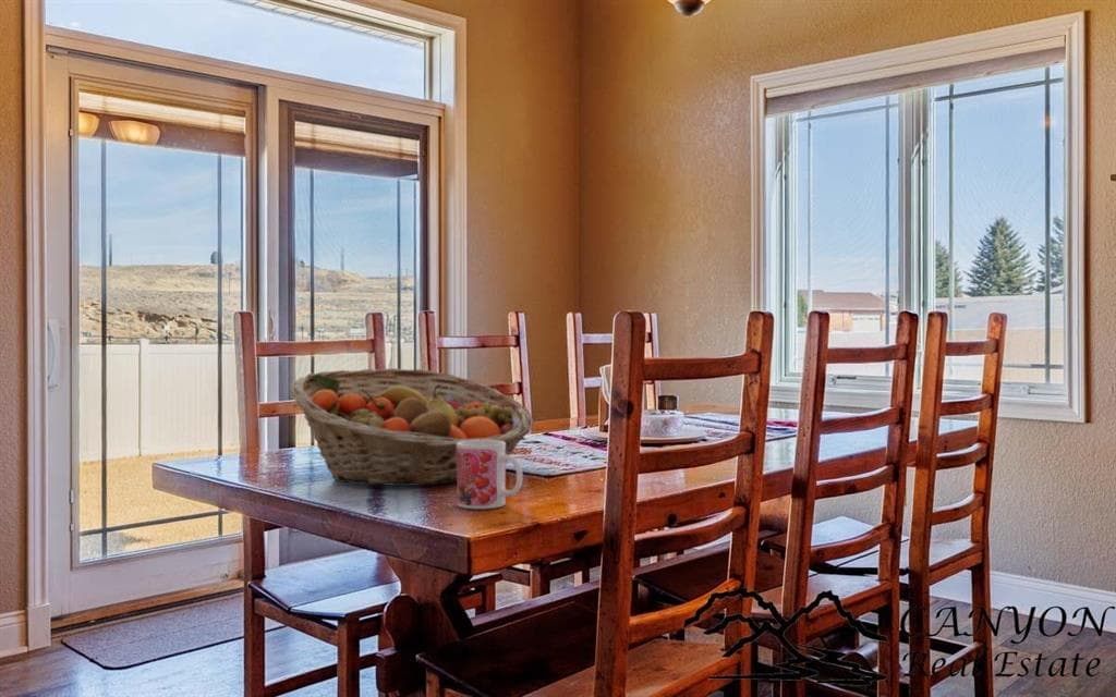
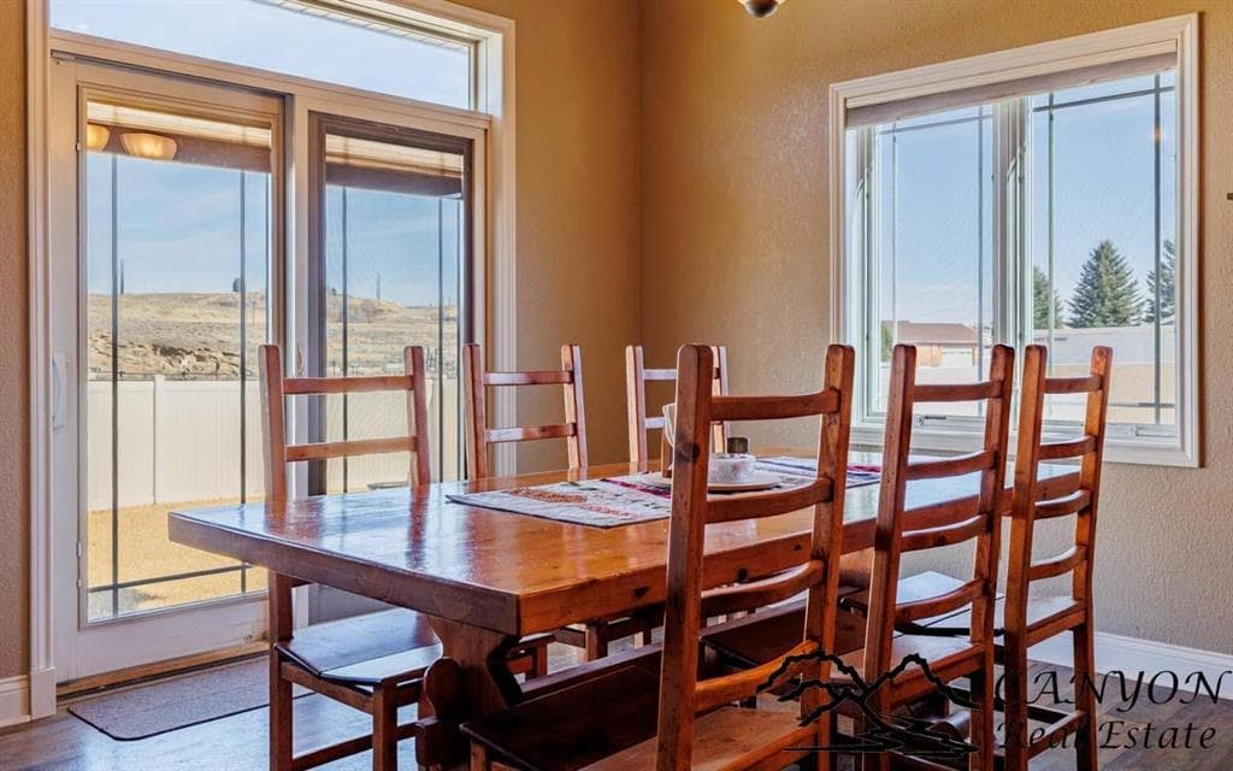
- fruit basket (415, 421)
- mug (489, 474)
